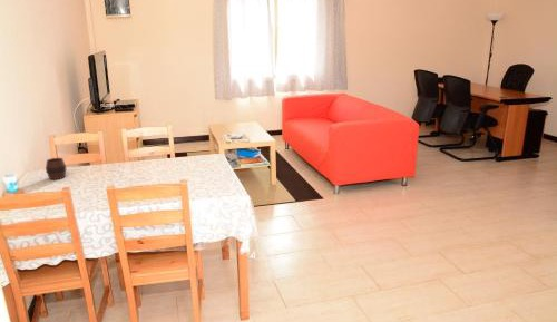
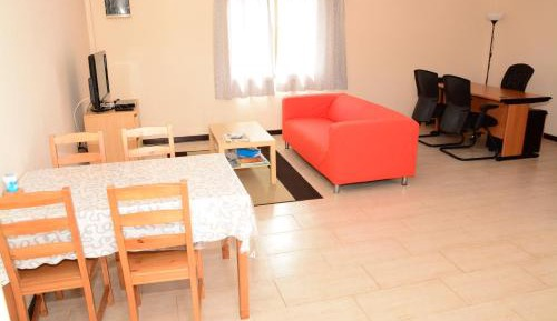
- cup (56, 168)
